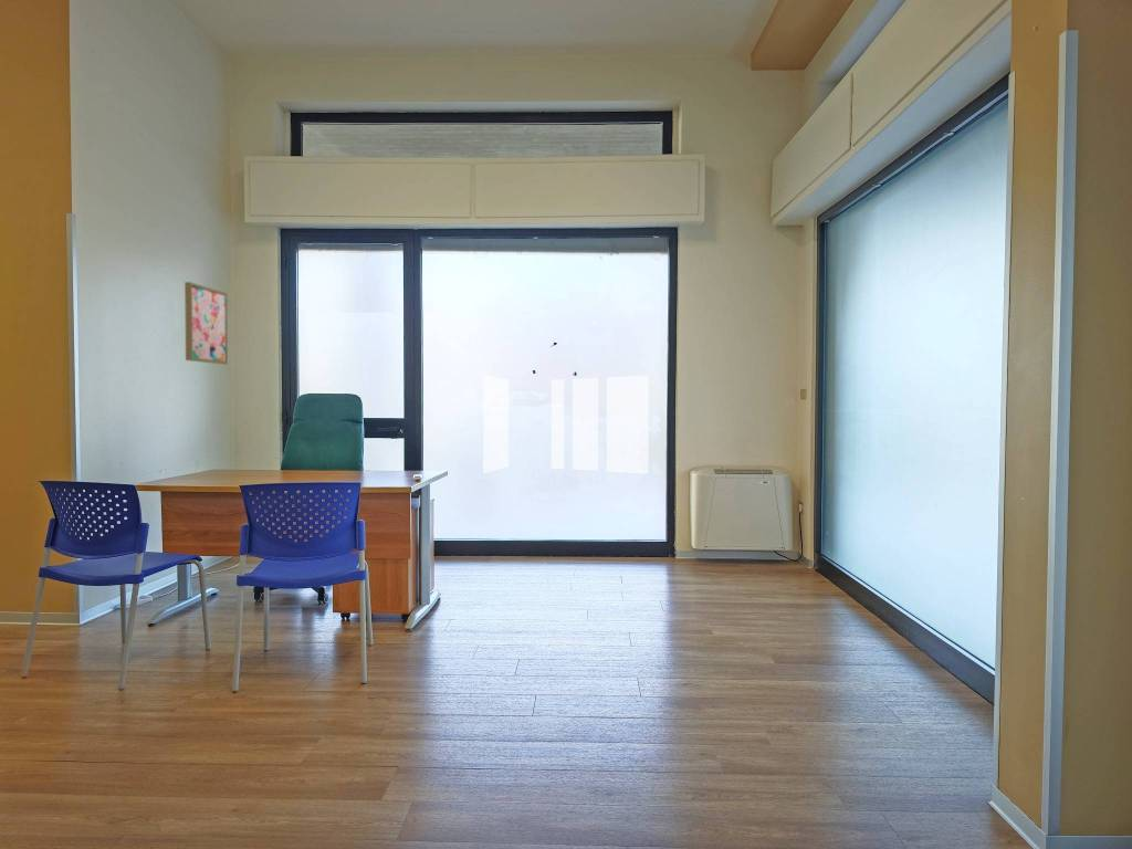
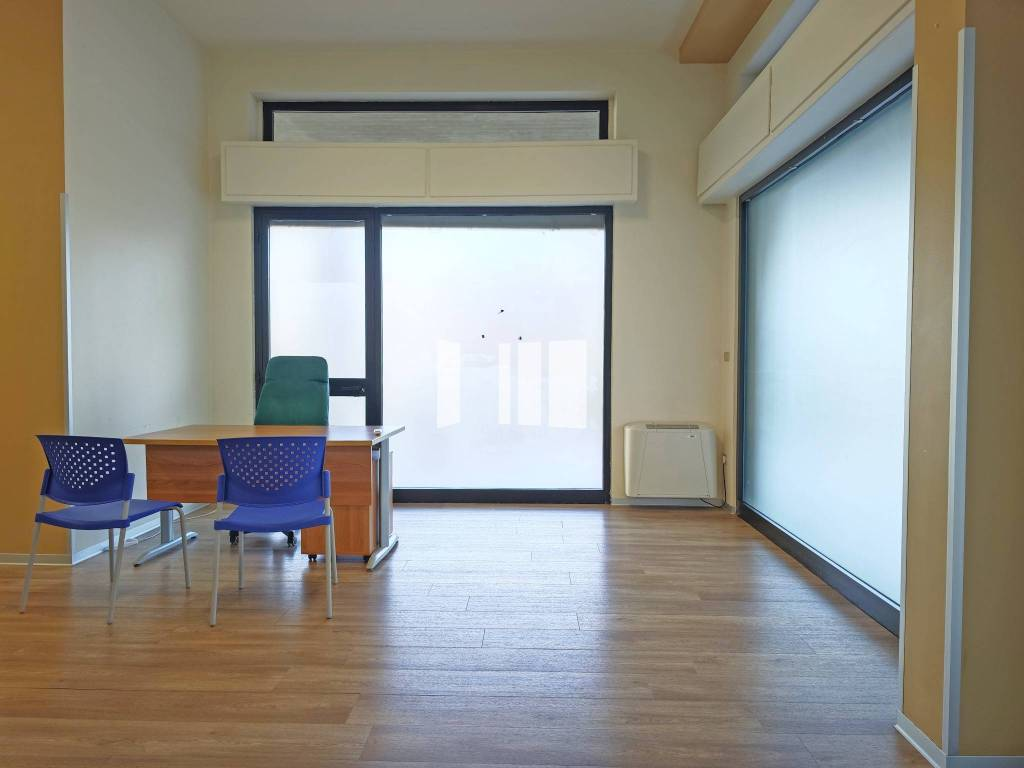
- wall art (207, 325)
